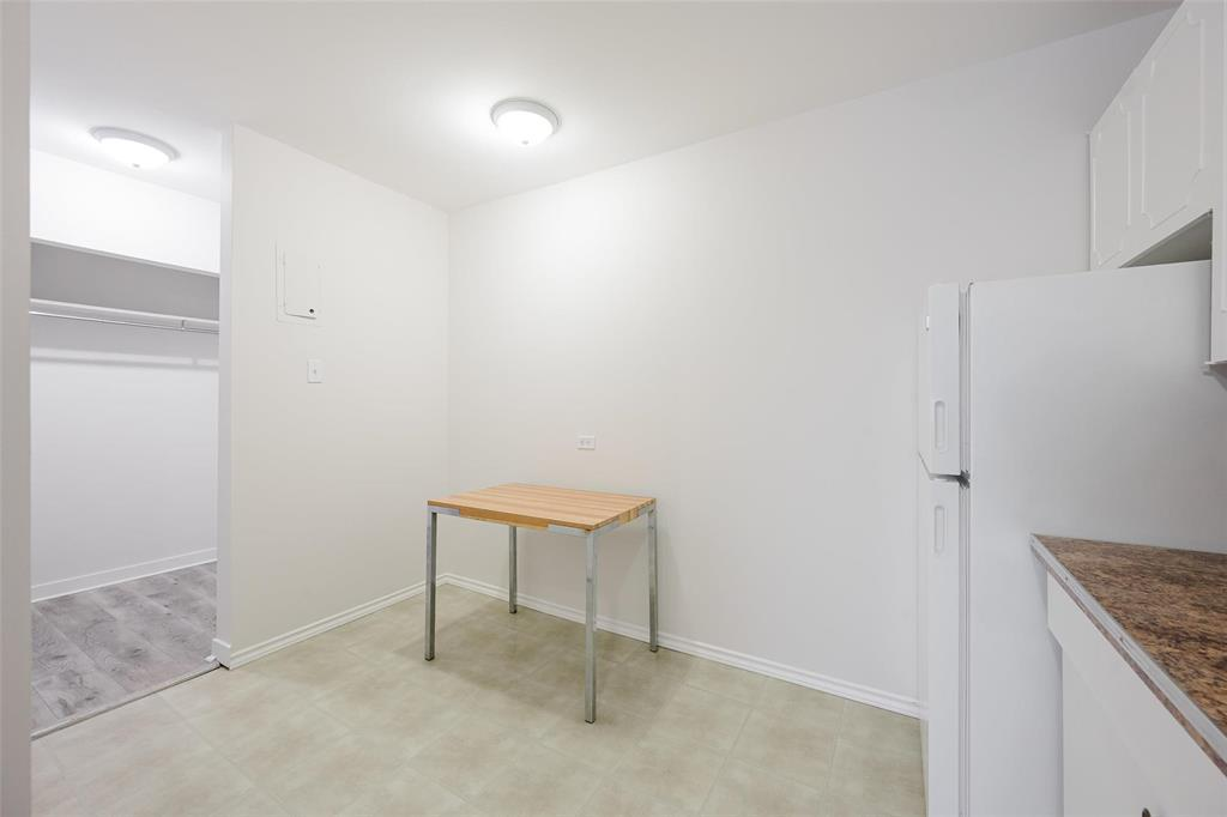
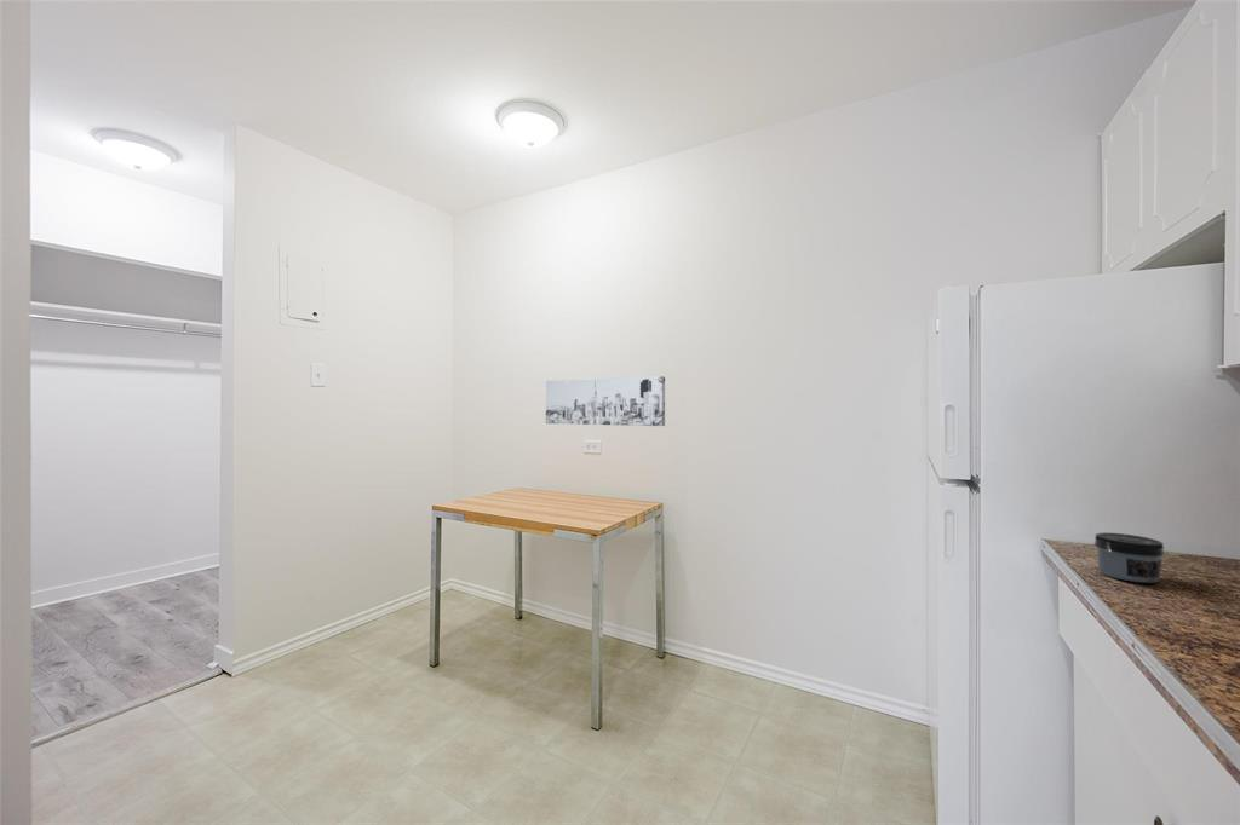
+ jar (1127, 556)
+ wall art (601, 402)
